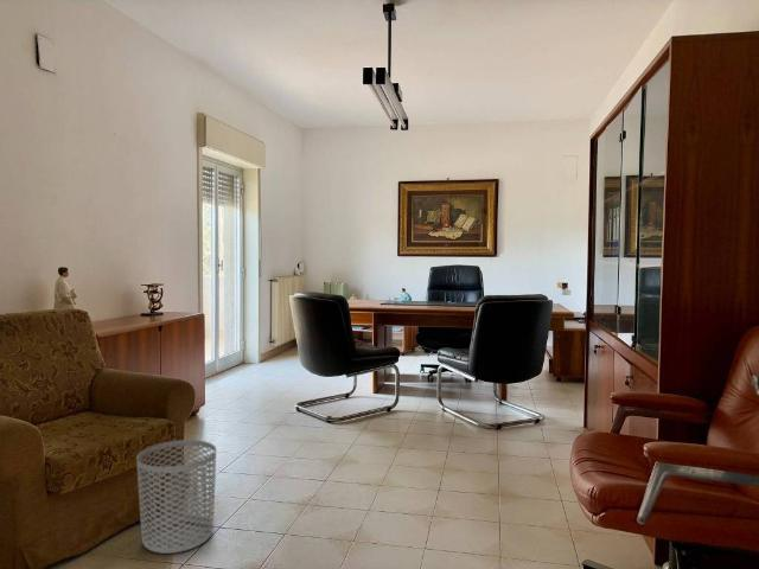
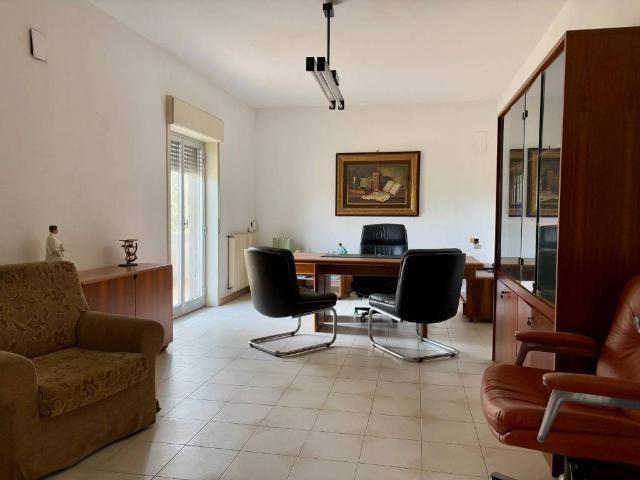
- waste bin (178, 493)
